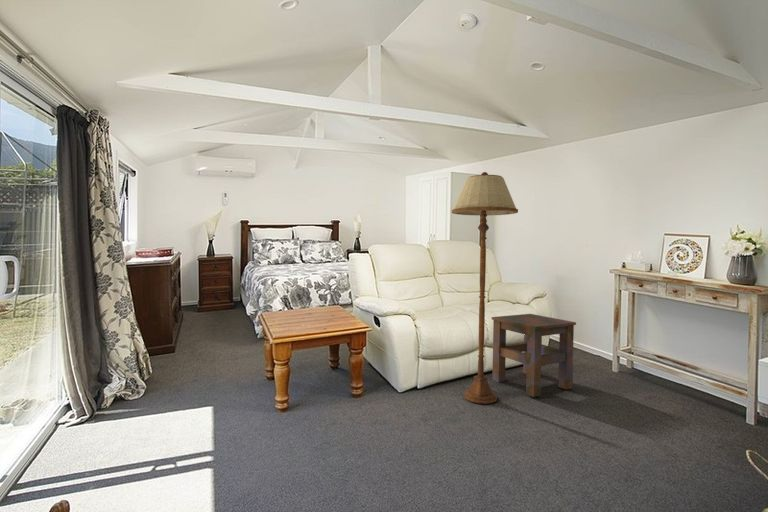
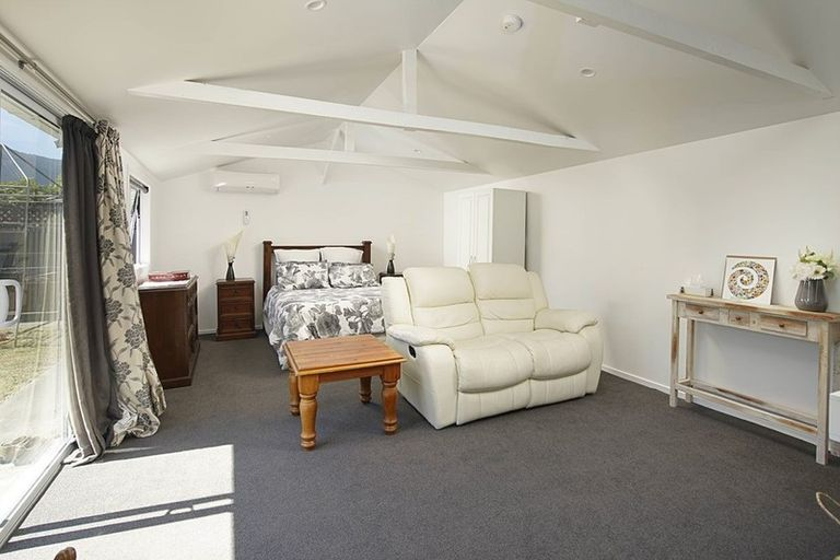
- floor lamp (482, 285)
- side table (531, 351)
